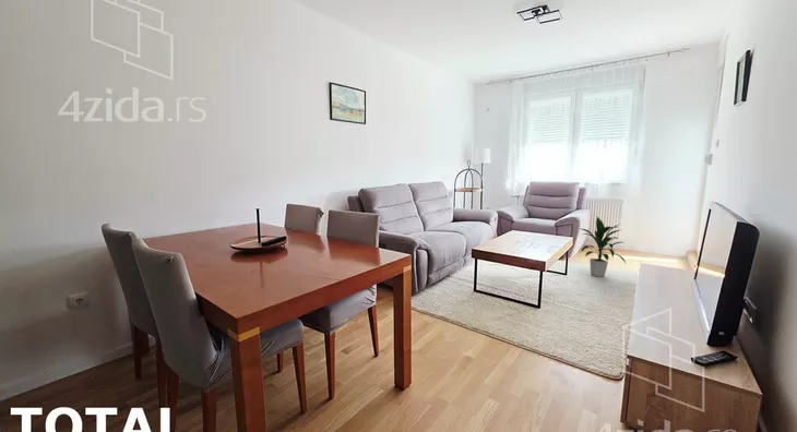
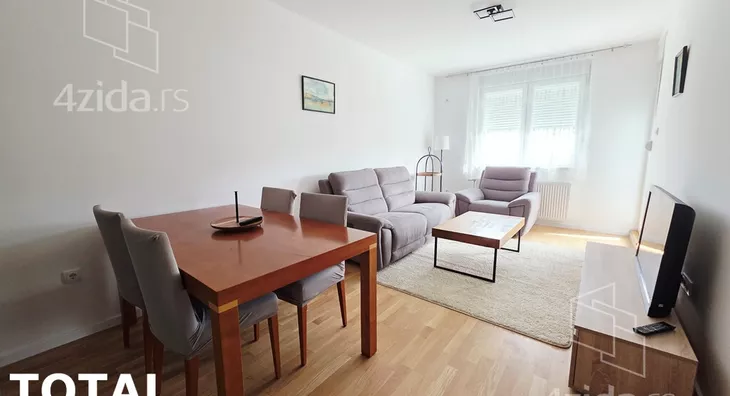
- indoor plant (603, 247)
